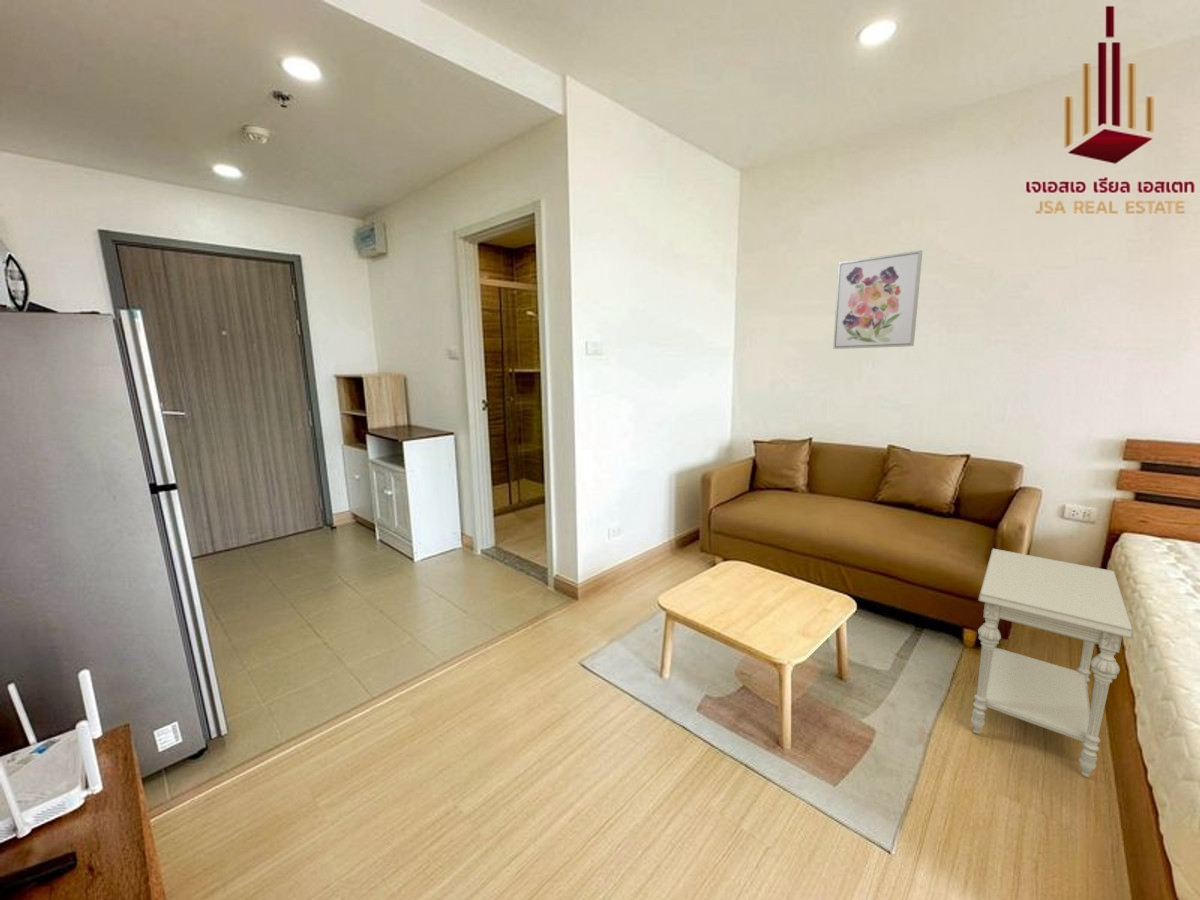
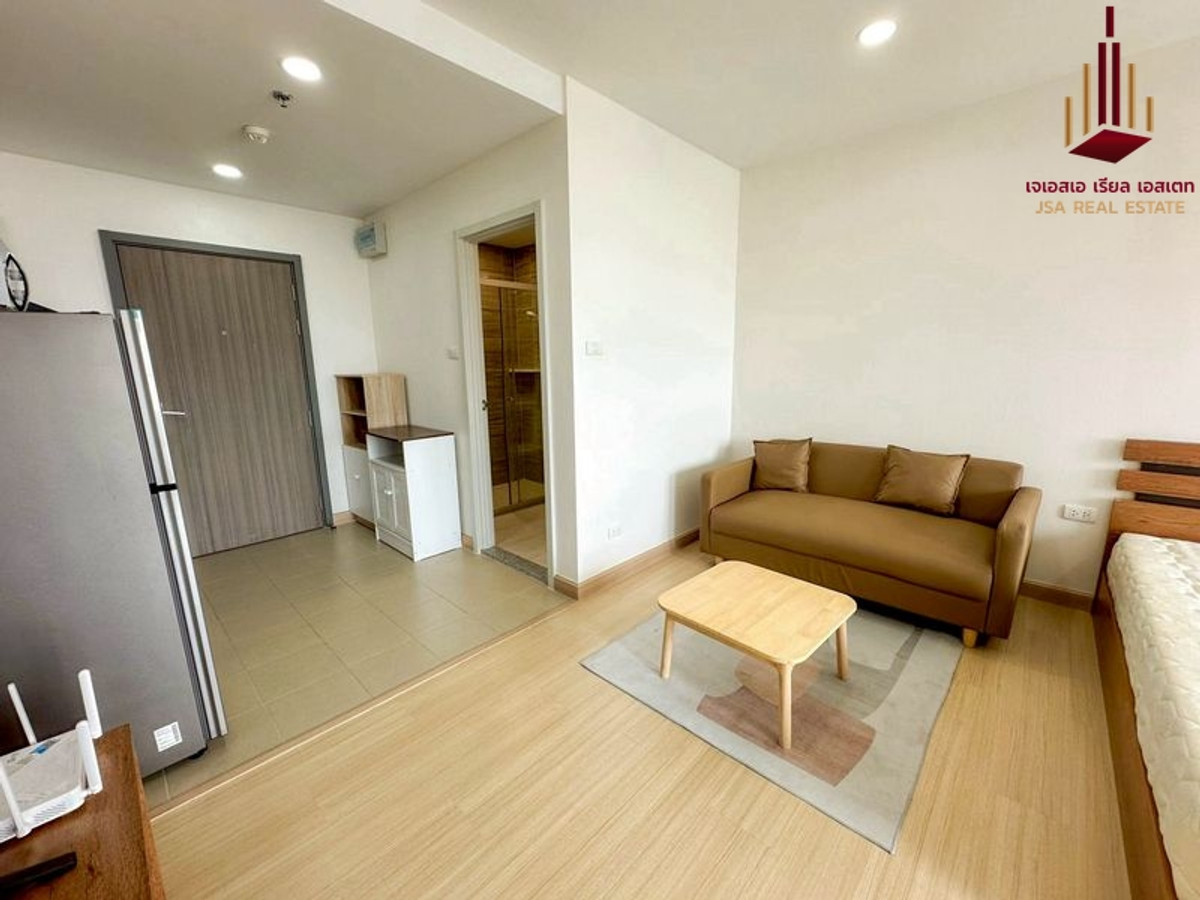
- wall art (875, 303)
- side table (1036, 659)
